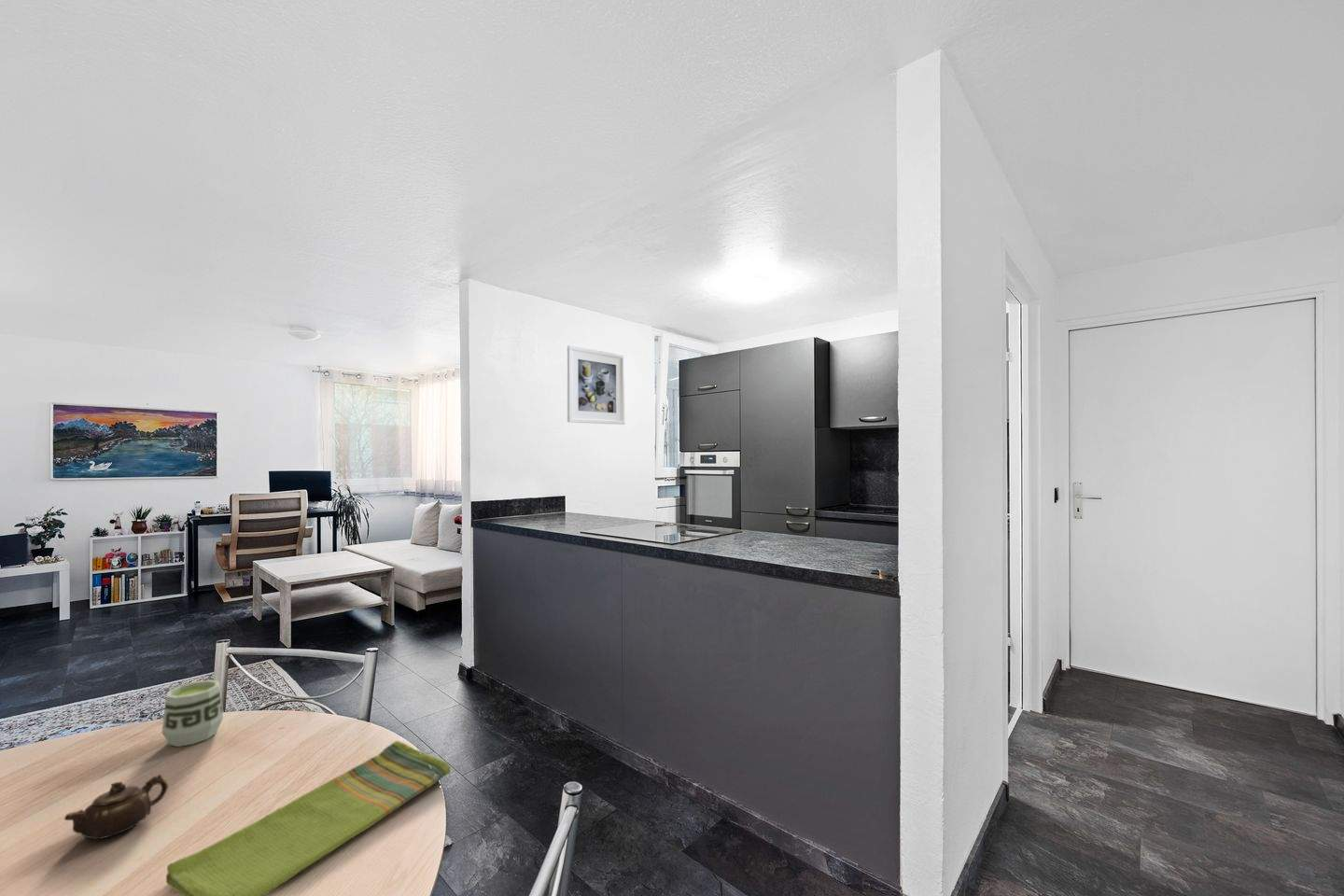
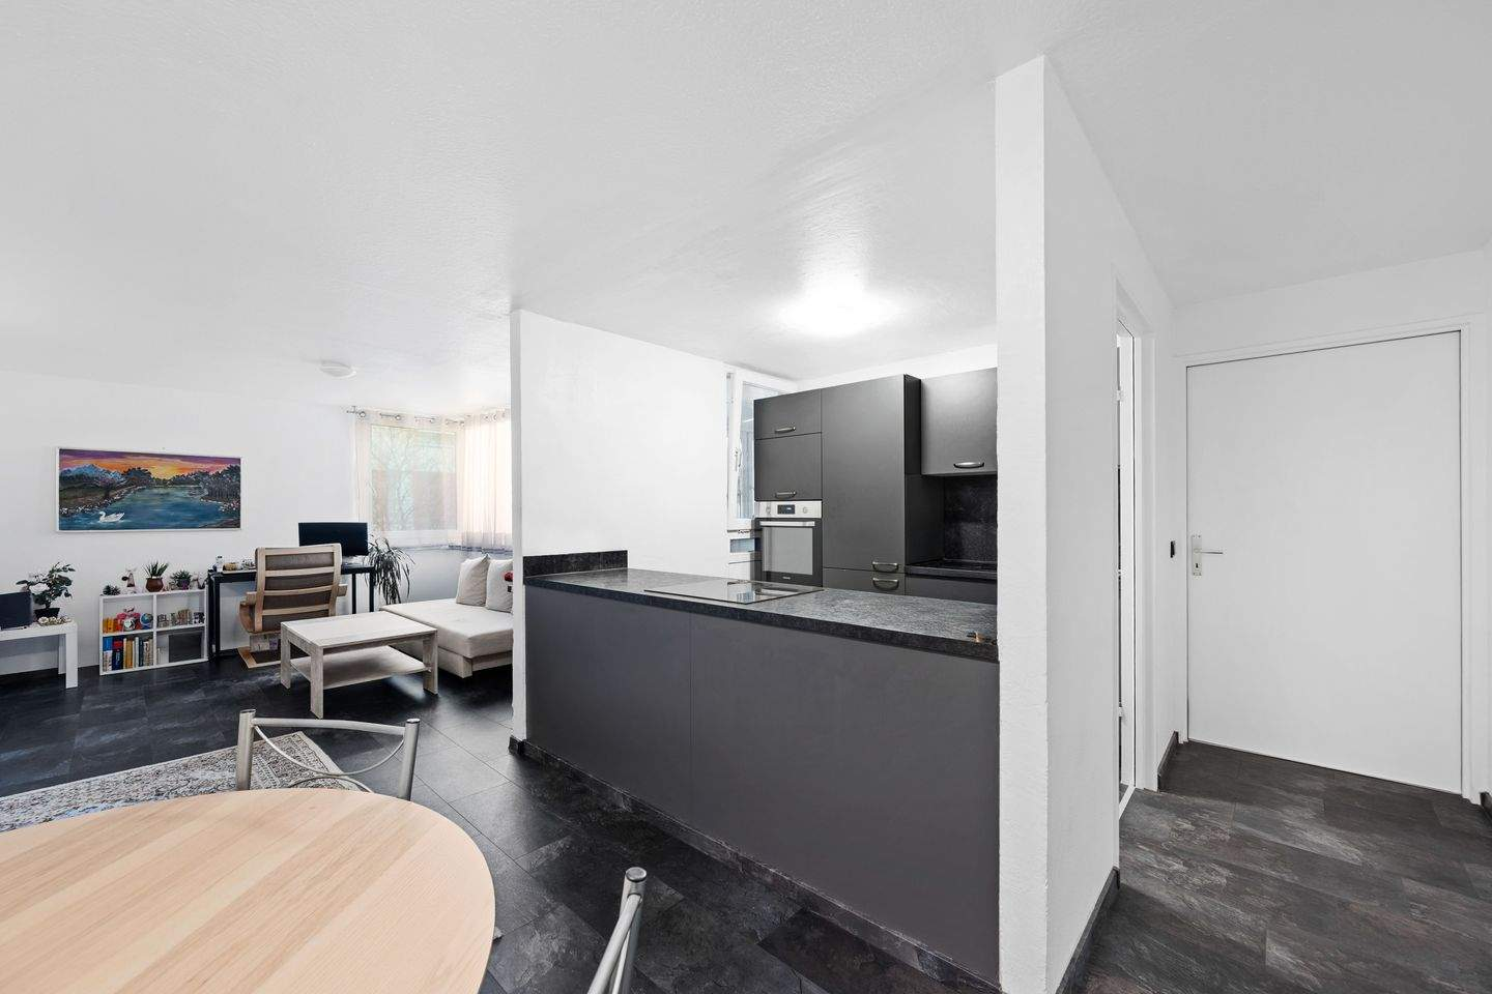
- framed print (596, 386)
- cup (193, 712)
- dish towel (329, 812)
- teapot (119, 804)
